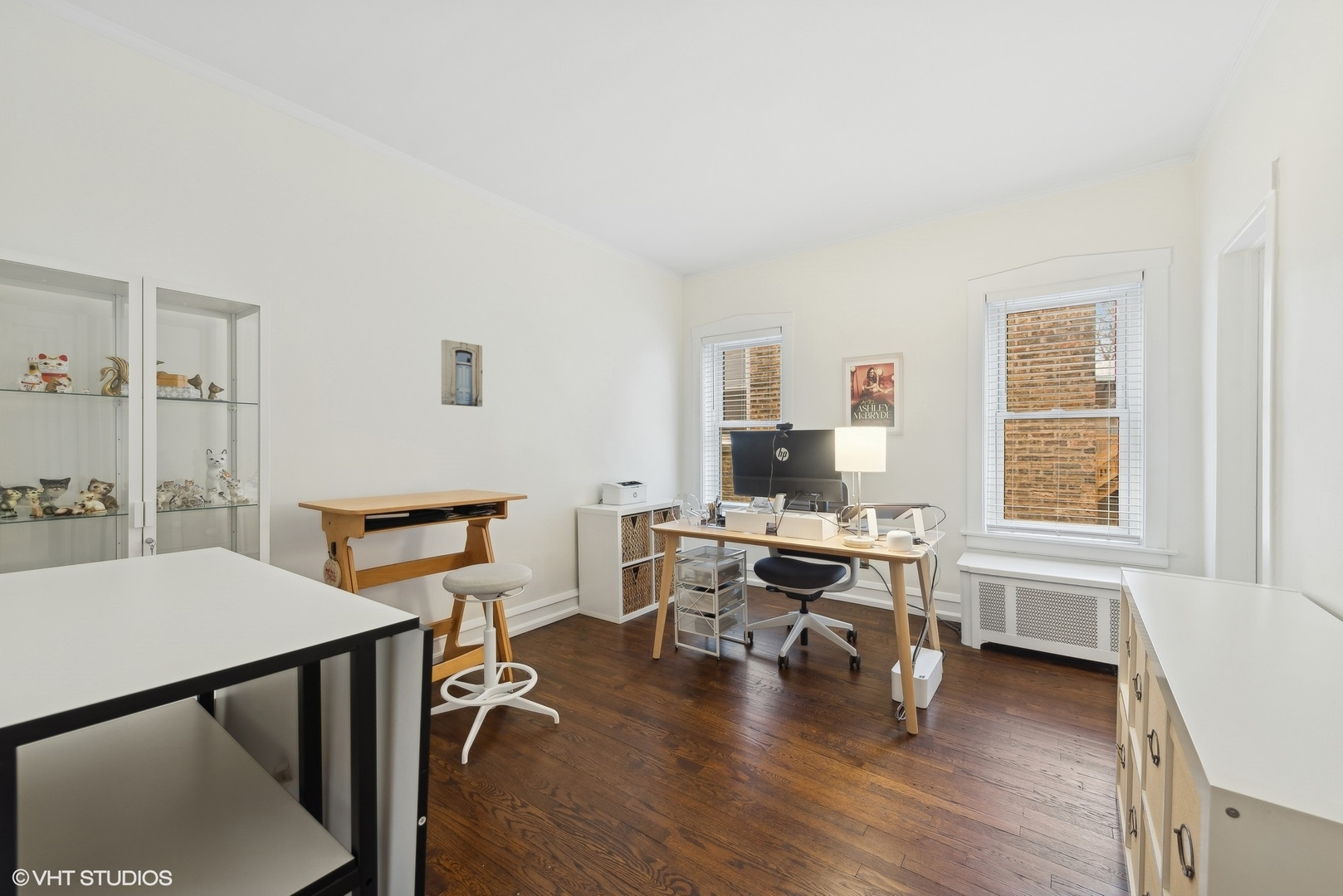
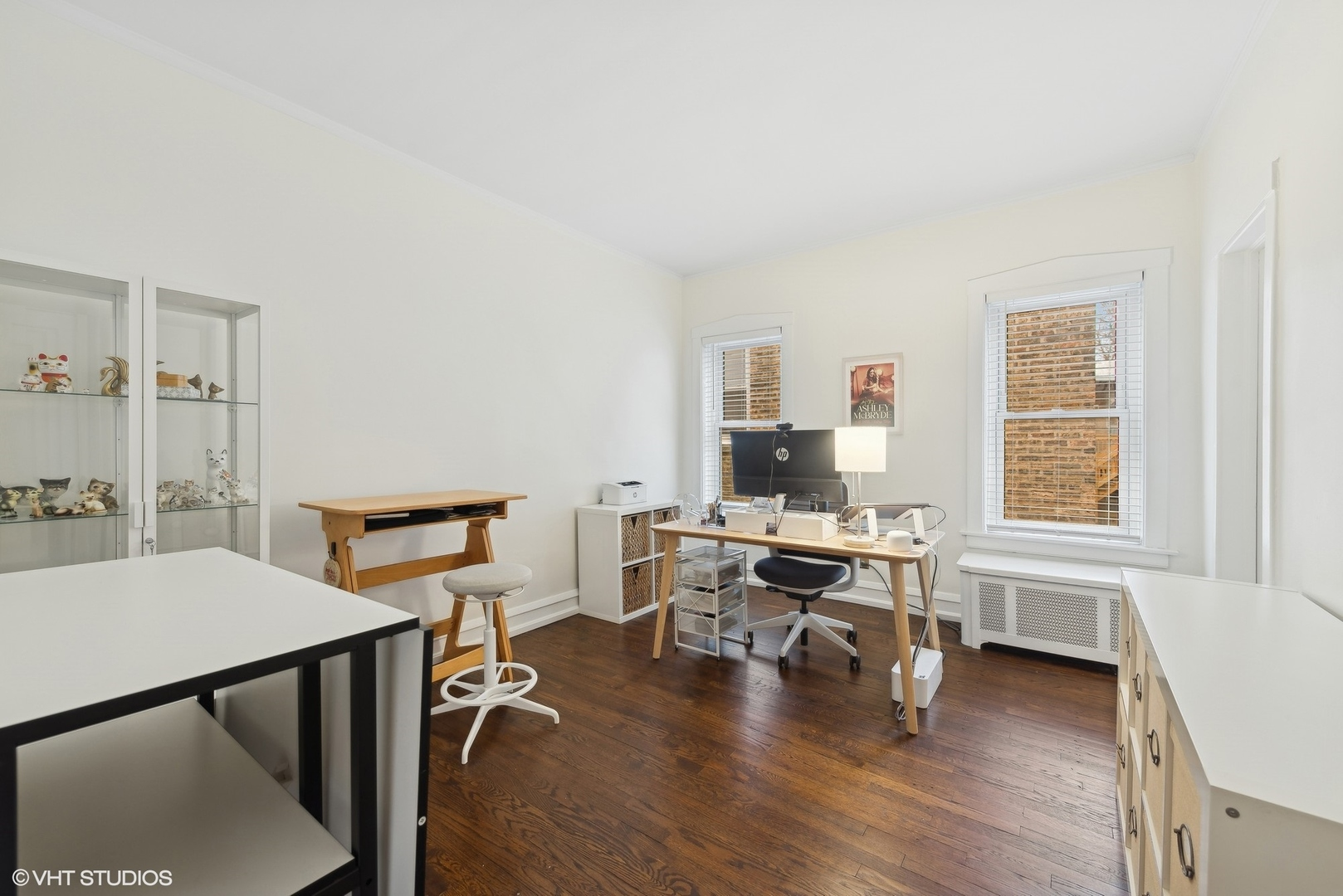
- wall art (462, 374)
